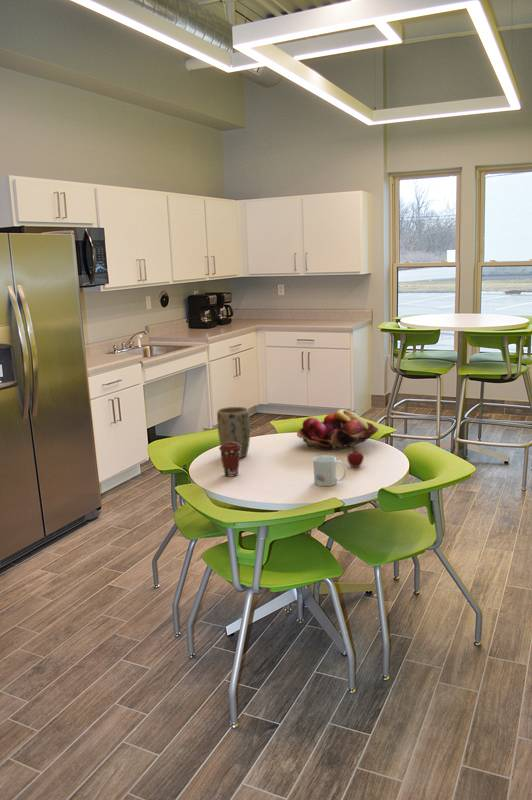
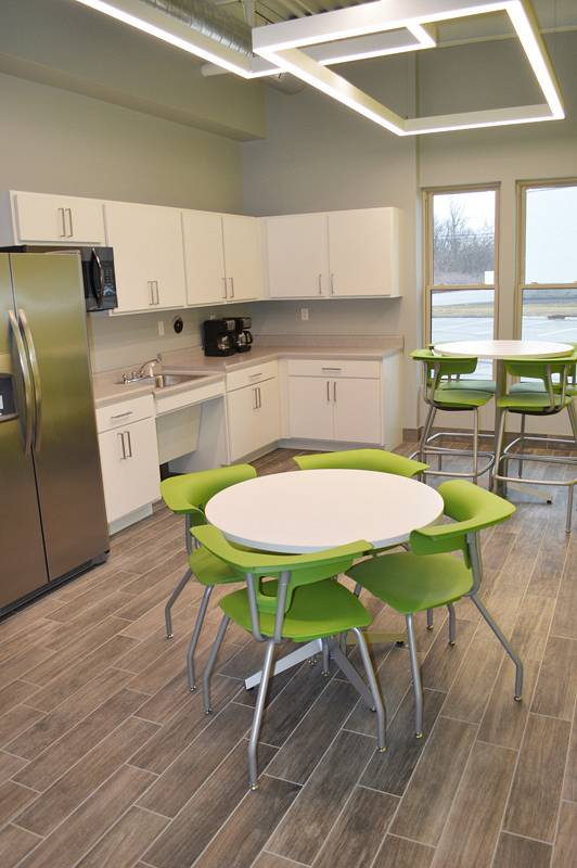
- apple (355, 456)
- fruit basket (338, 428)
- plant pot (234, 432)
- coffee cup (230, 459)
- mug (330, 470)
